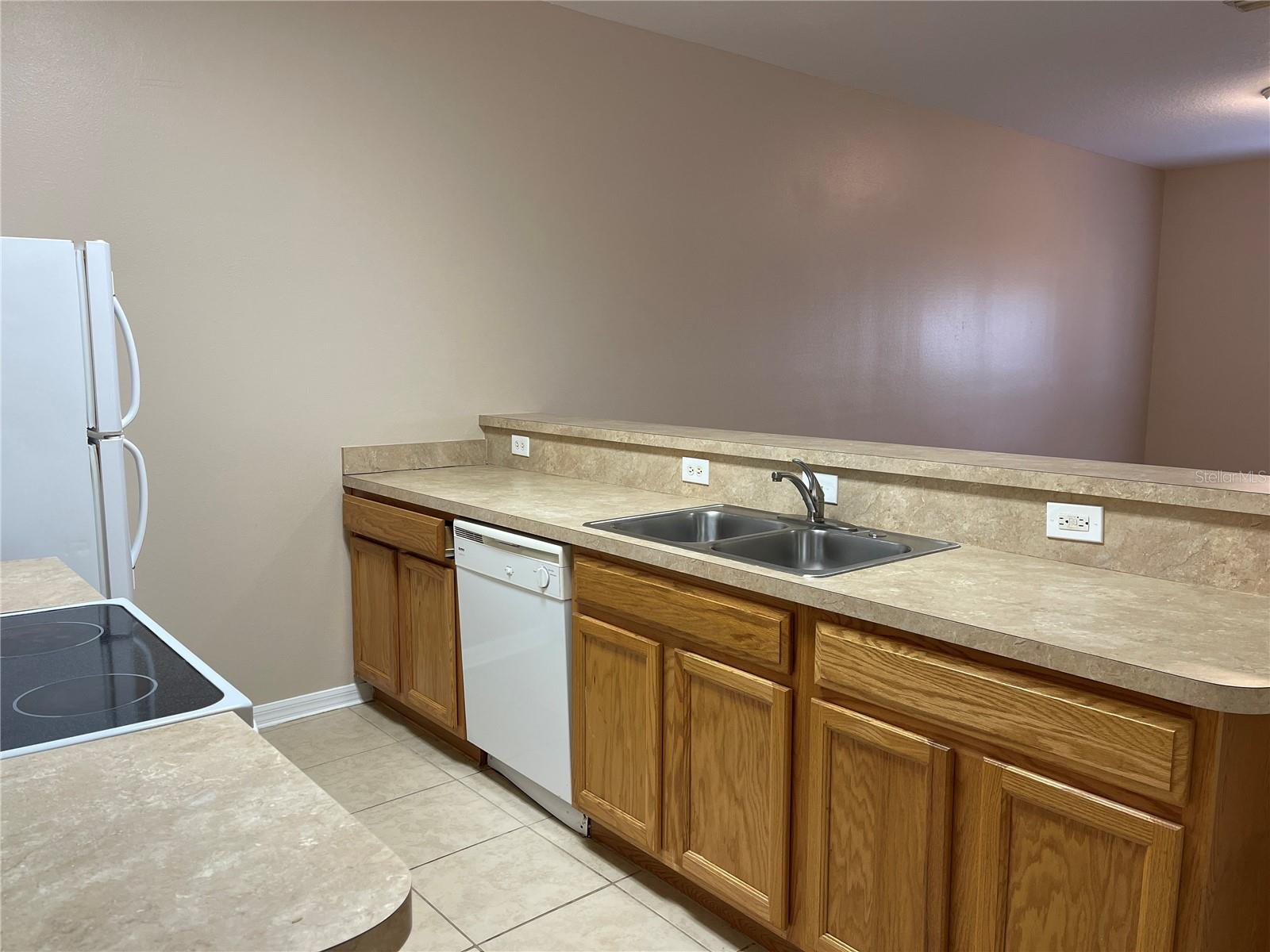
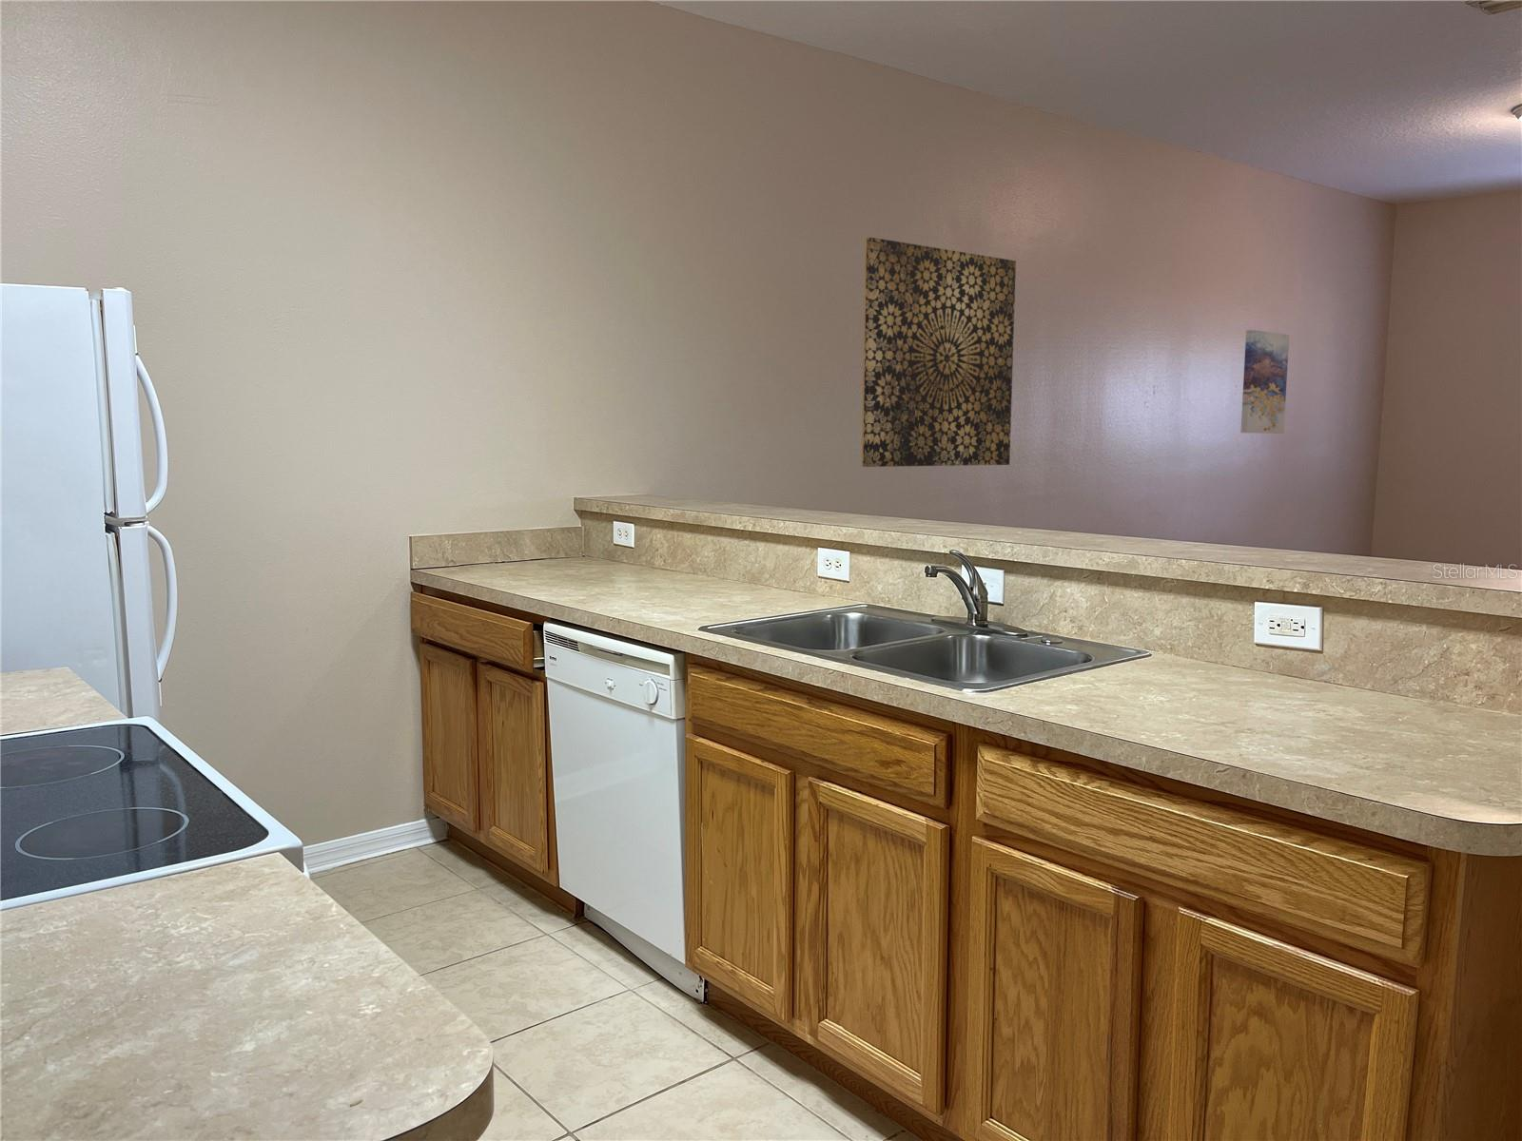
+ wall art (1266, 382)
+ wall art (942, 358)
